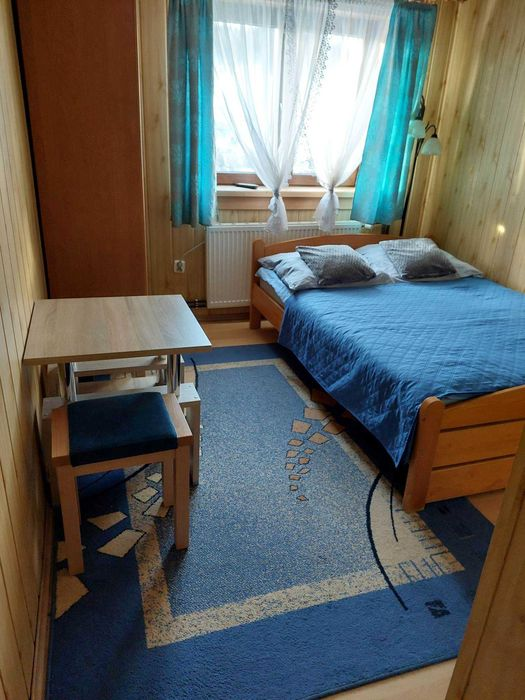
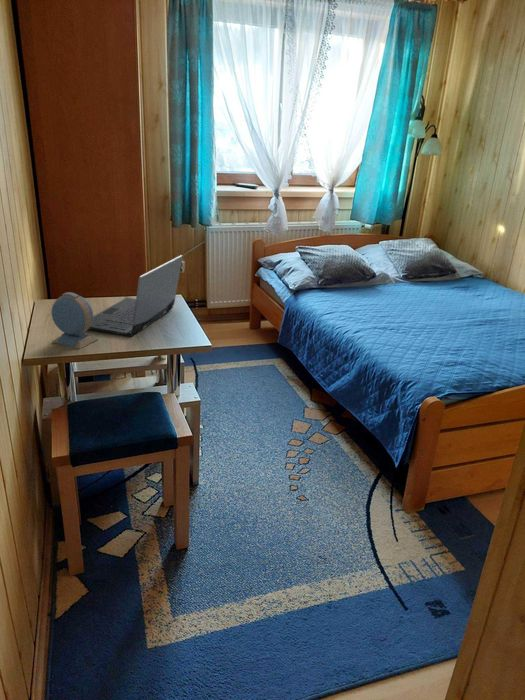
+ laptop computer (137, 290)
+ alarm clock (72, 317)
